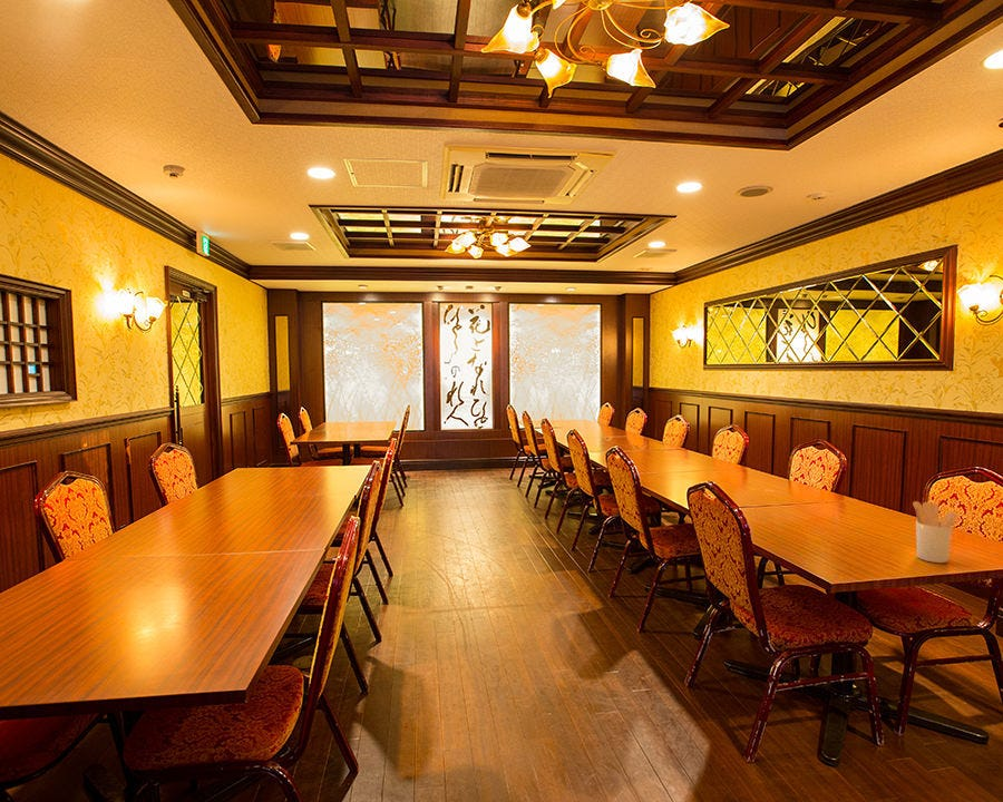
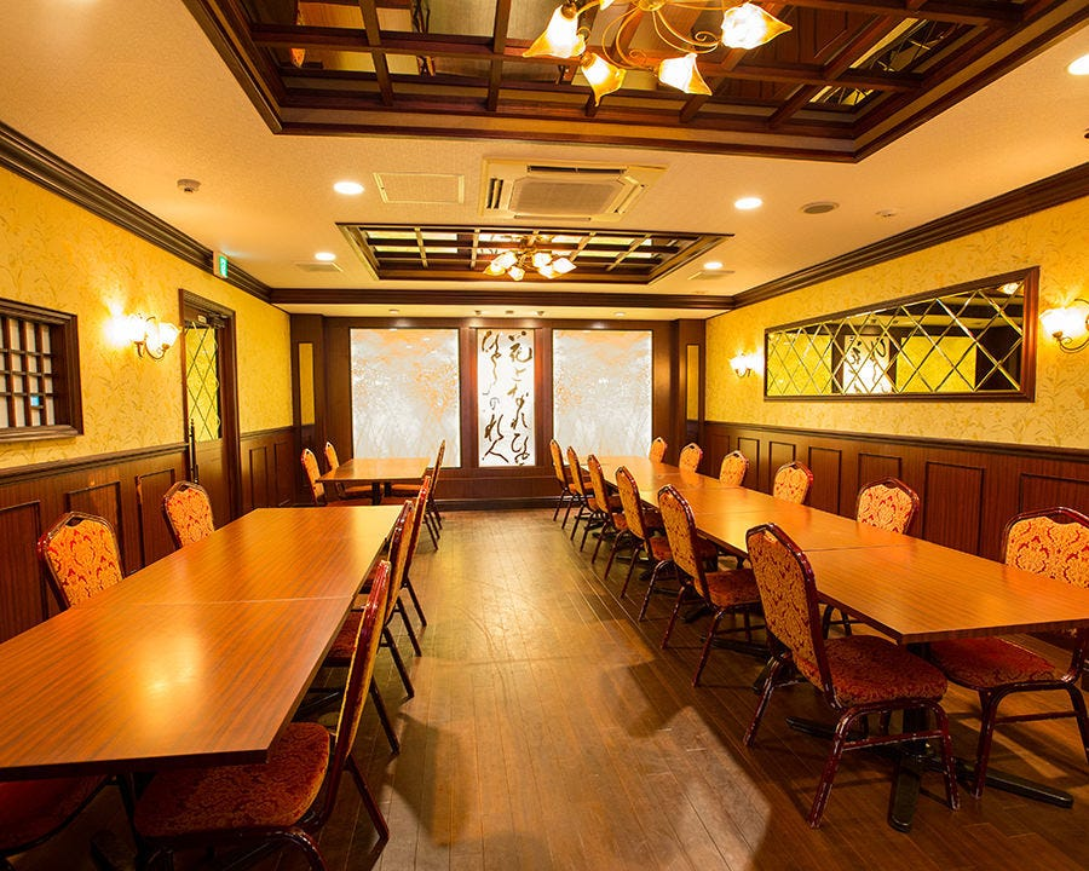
- utensil holder (929, 530)
